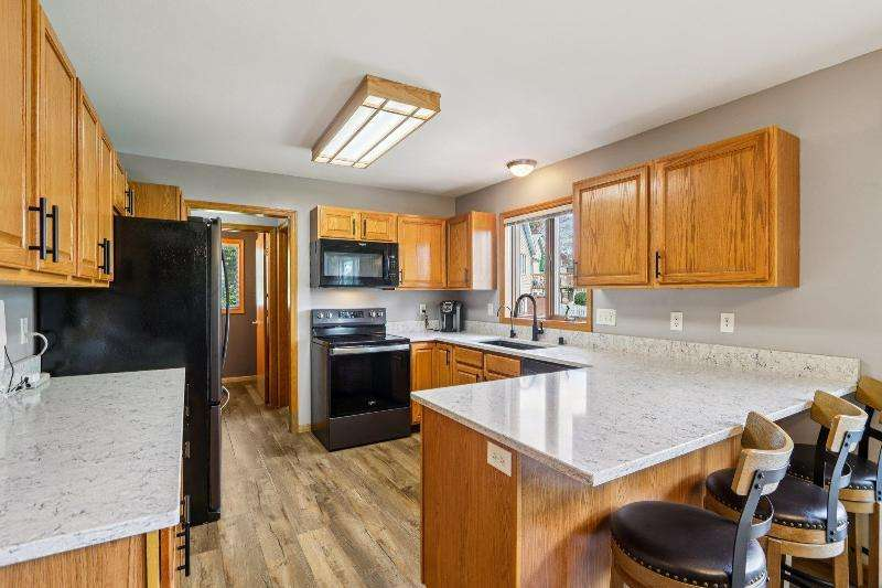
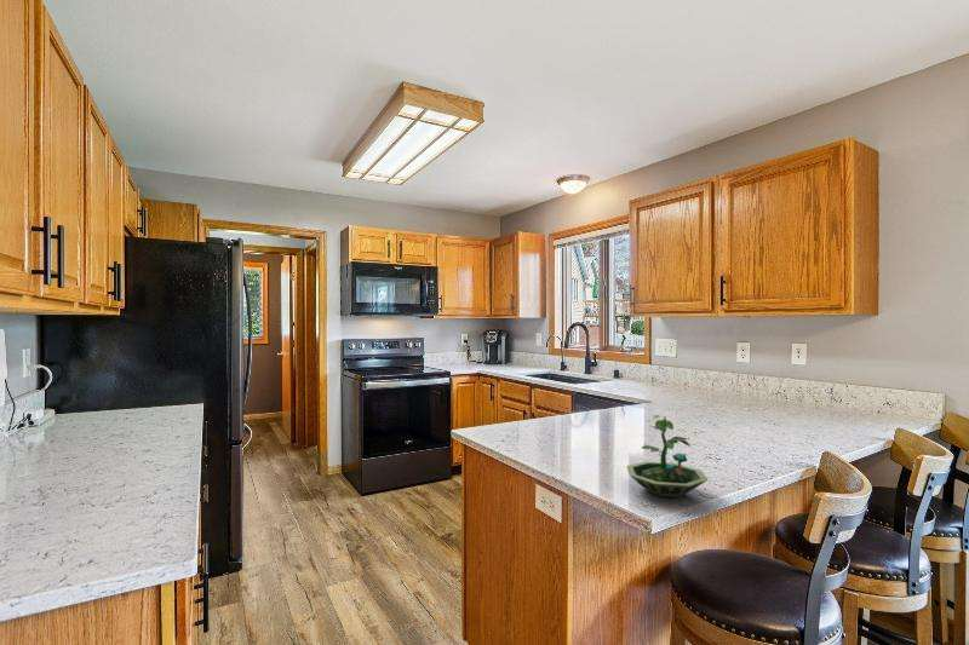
+ terrarium (665, 431)
